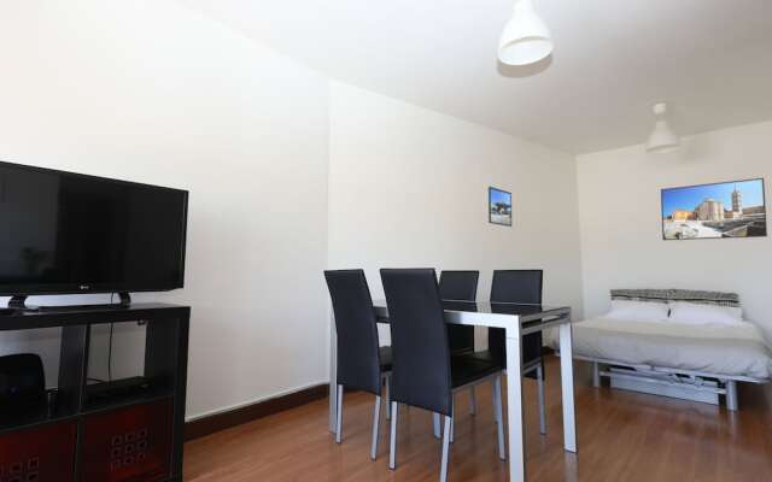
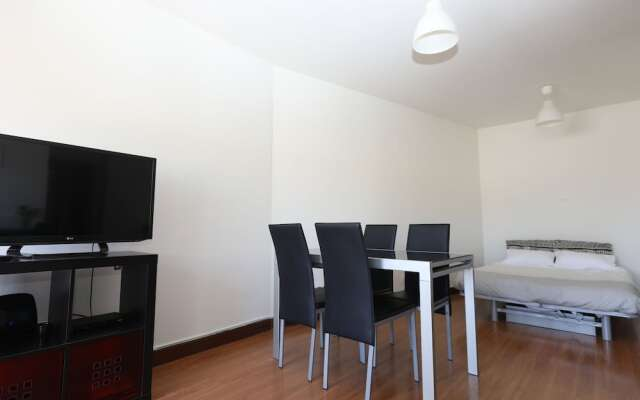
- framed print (709, 211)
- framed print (499, 207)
